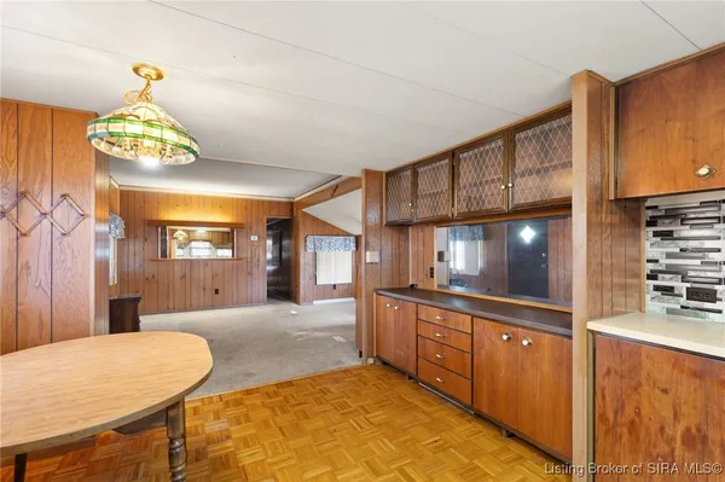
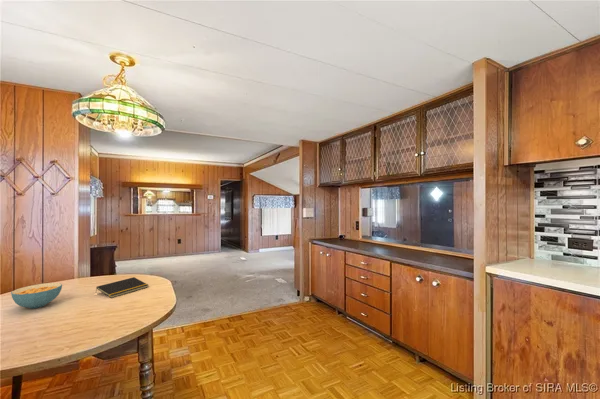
+ cereal bowl (37, 297)
+ notepad (123, 286)
